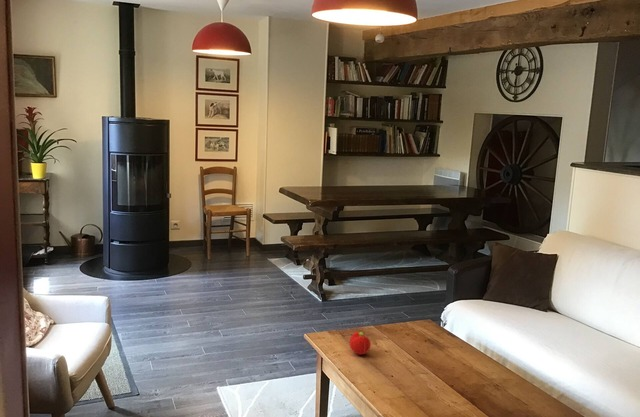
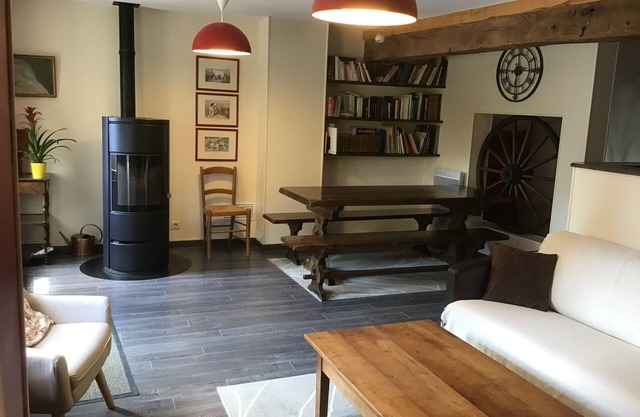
- fruit (360, 342)
